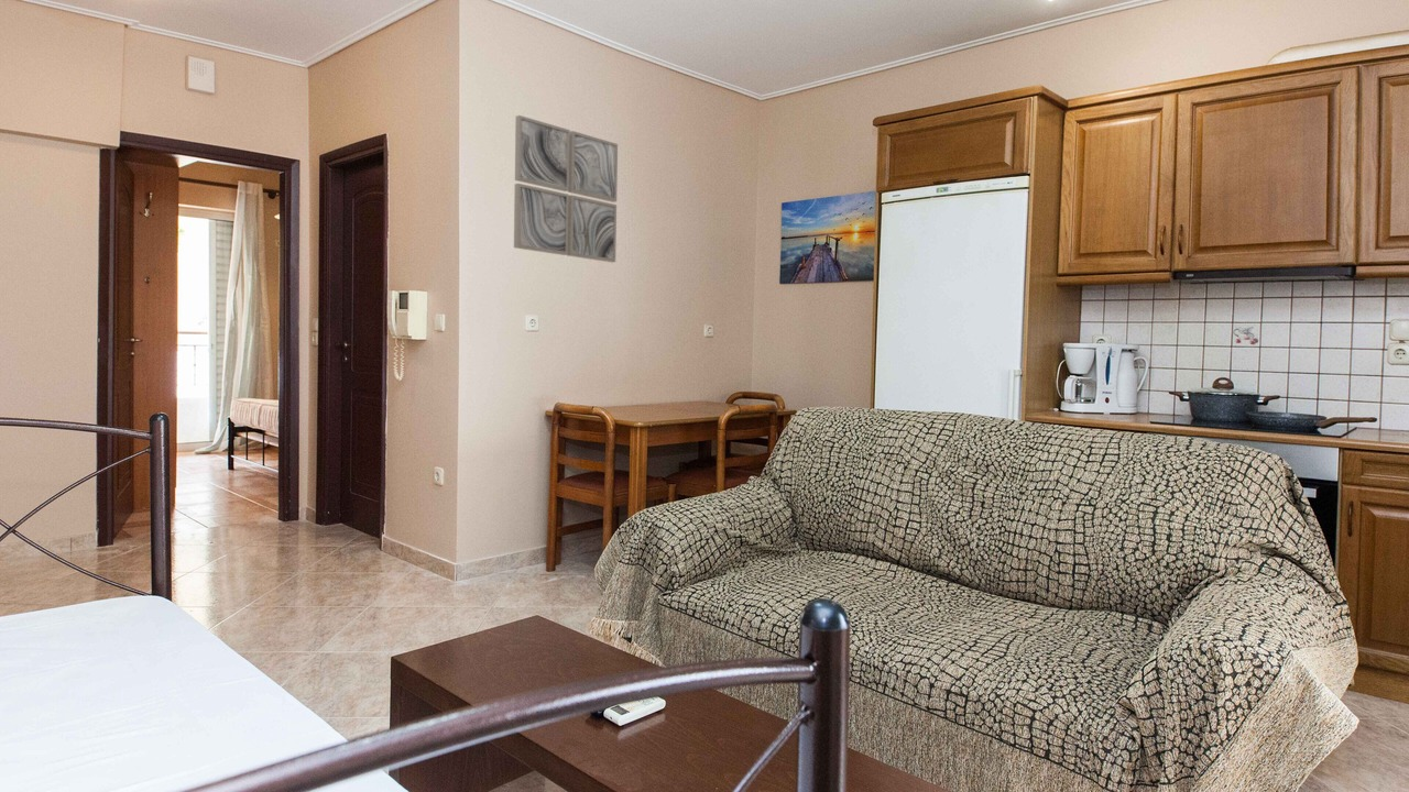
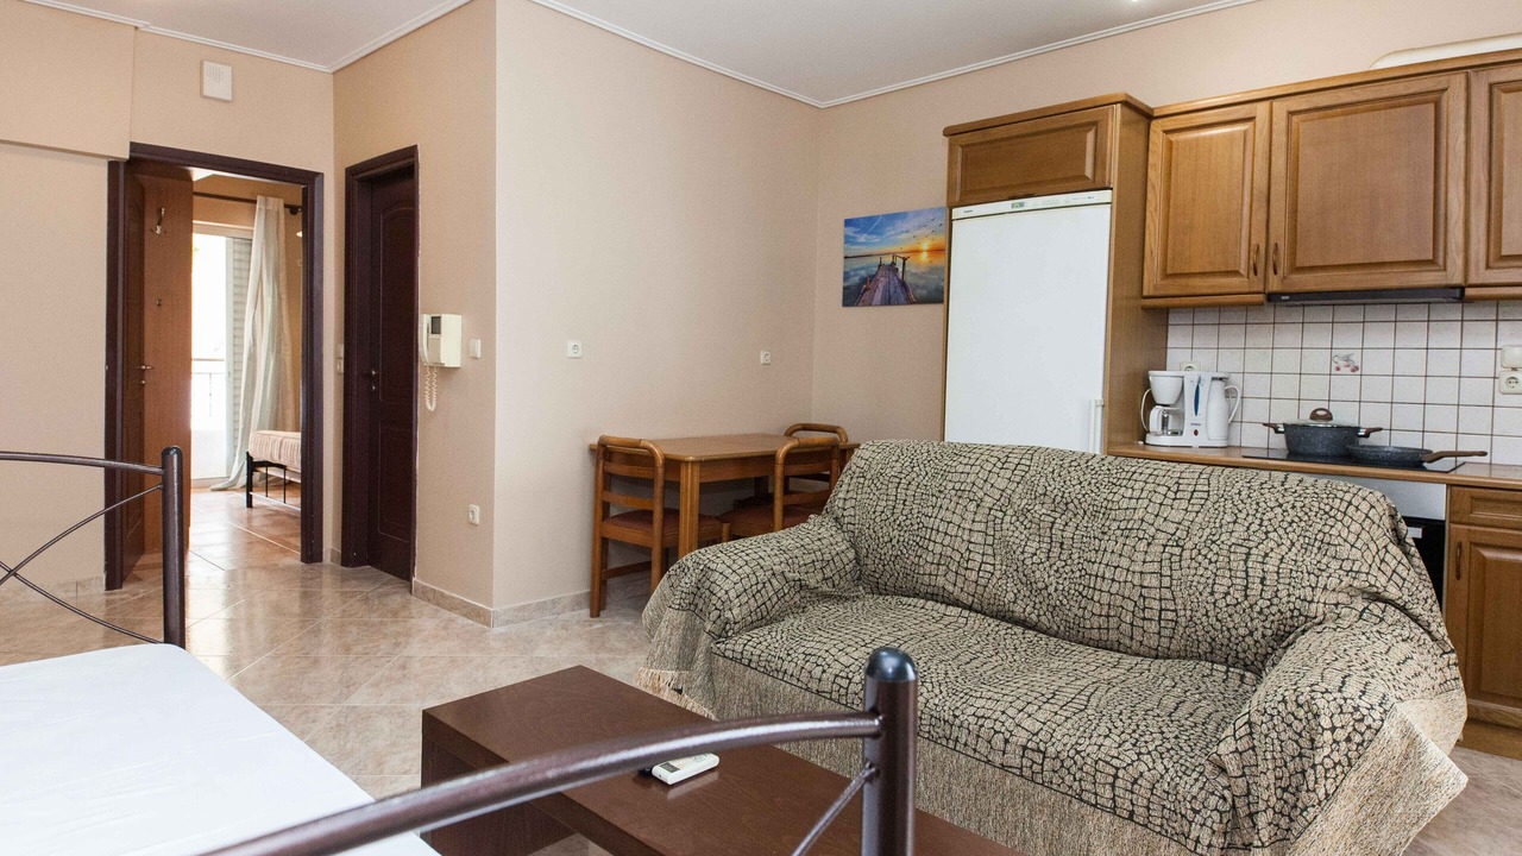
- wall art (568, 191)
